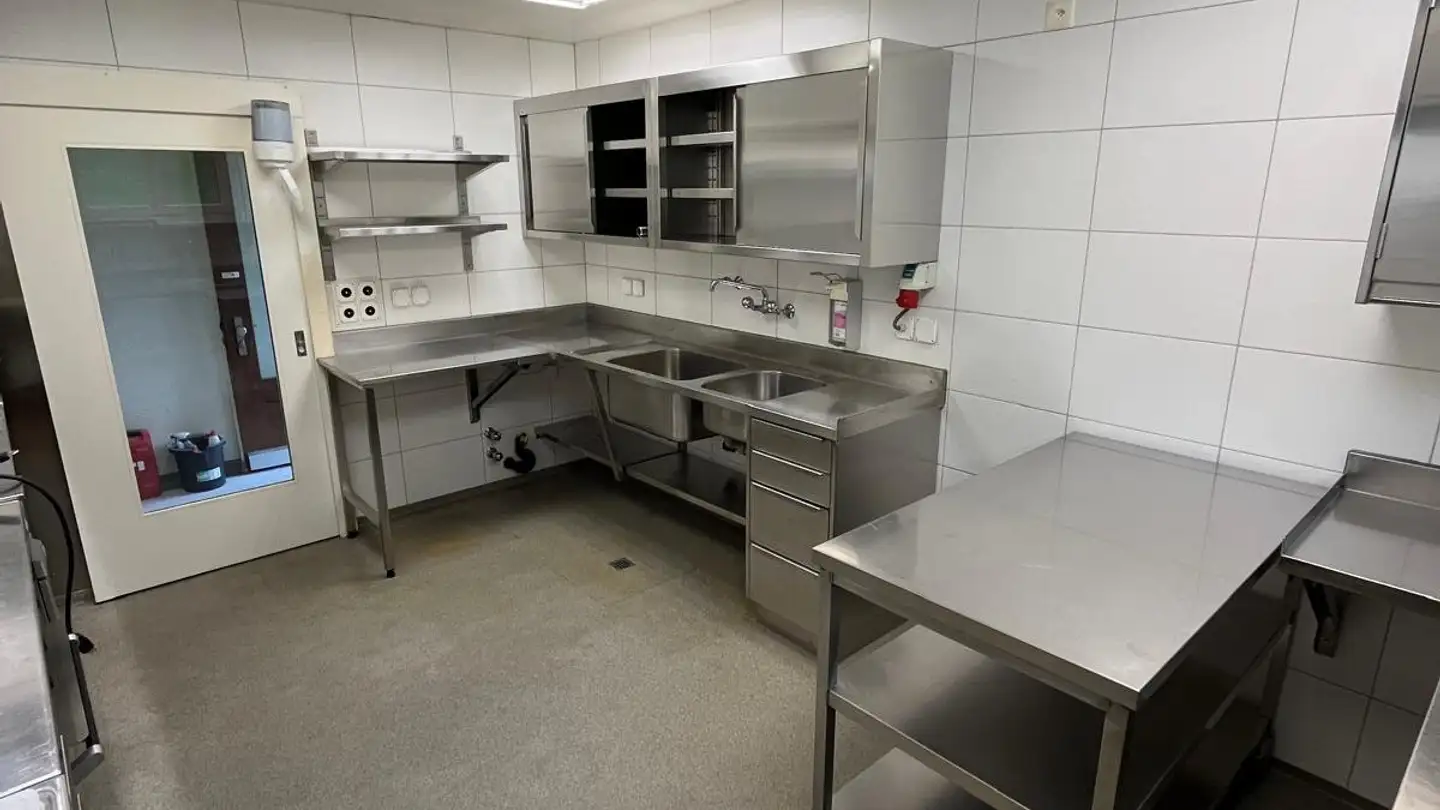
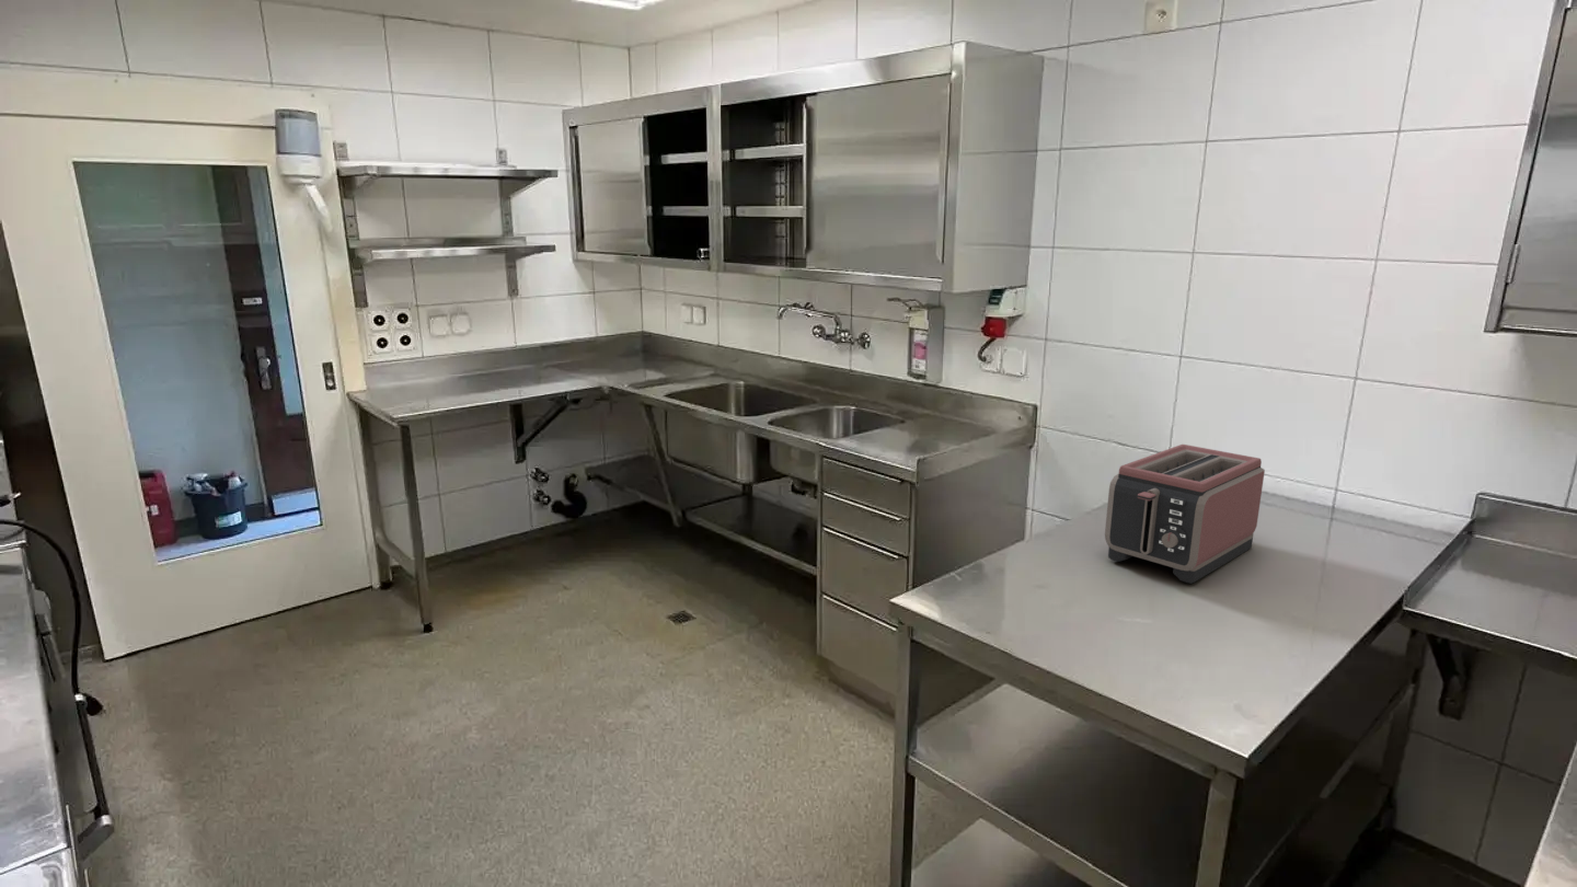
+ toaster (1181, 510)
